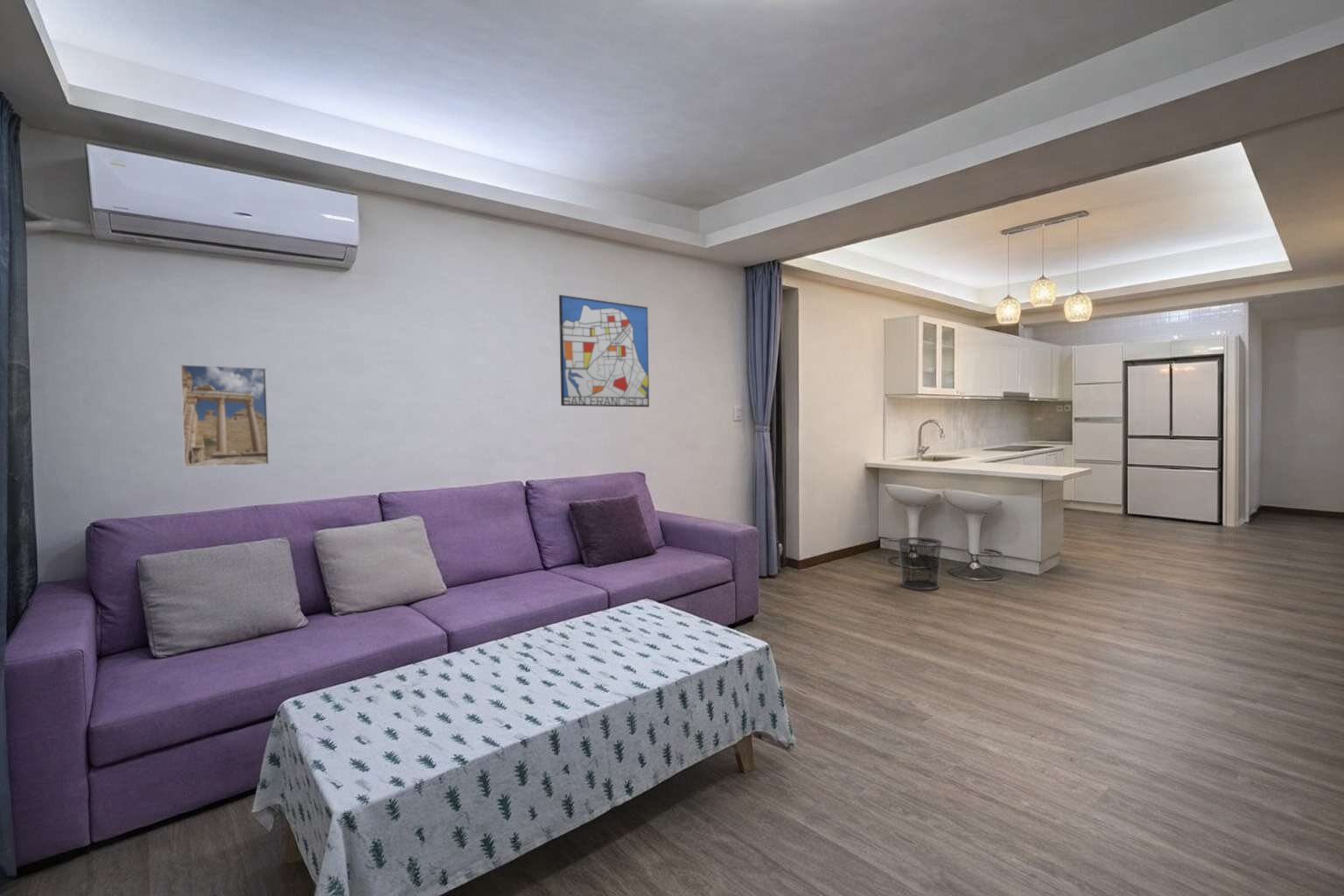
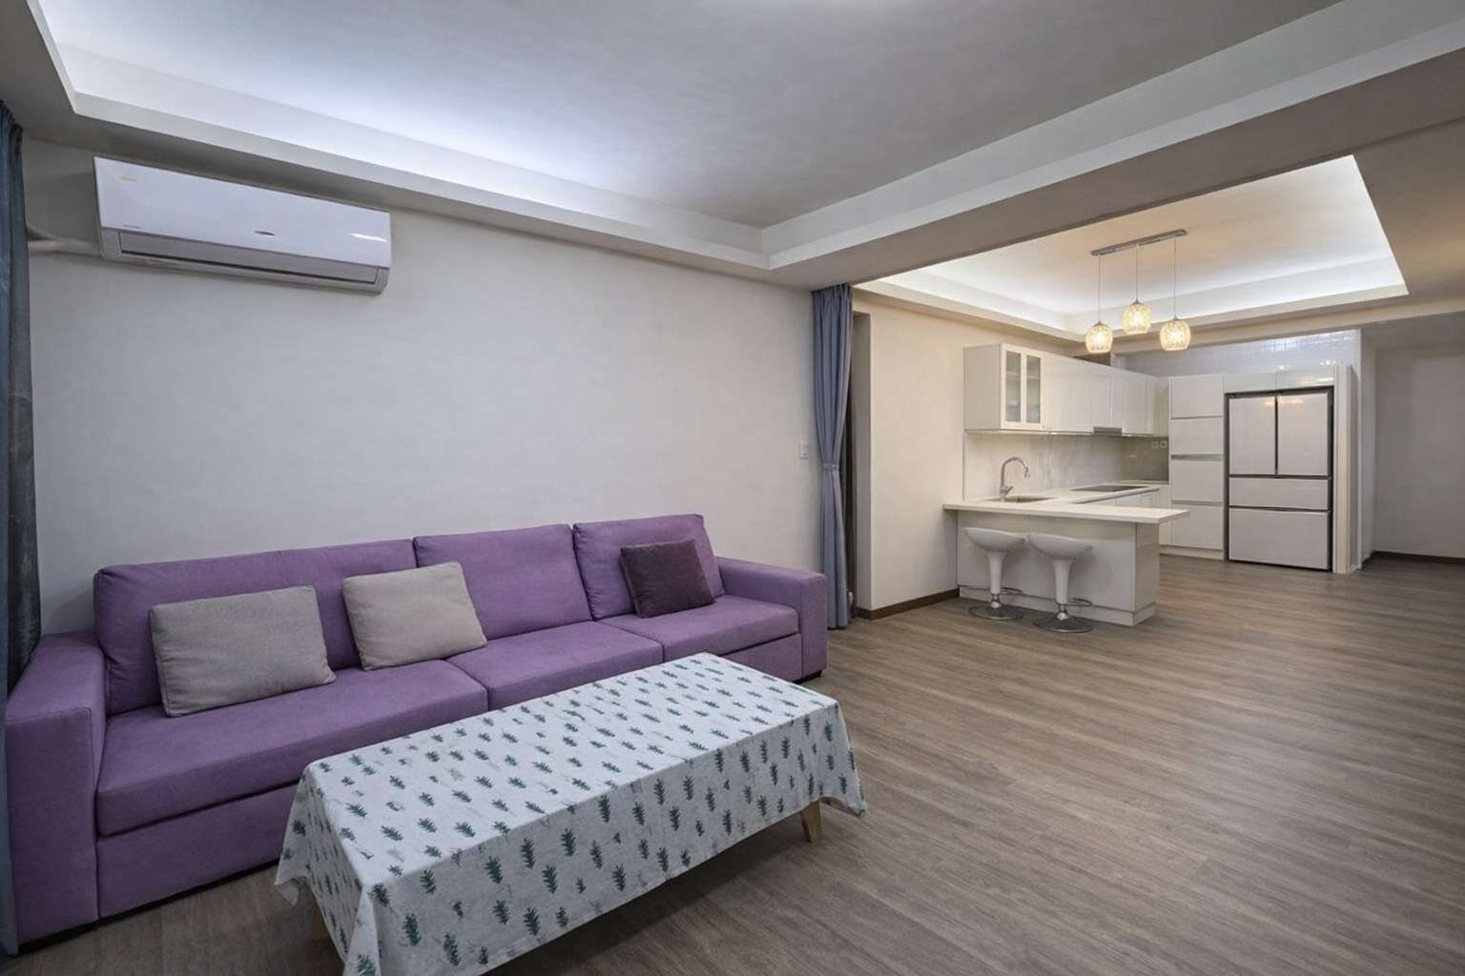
- waste bin (920, 563)
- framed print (226, 416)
- wall art (606, 354)
